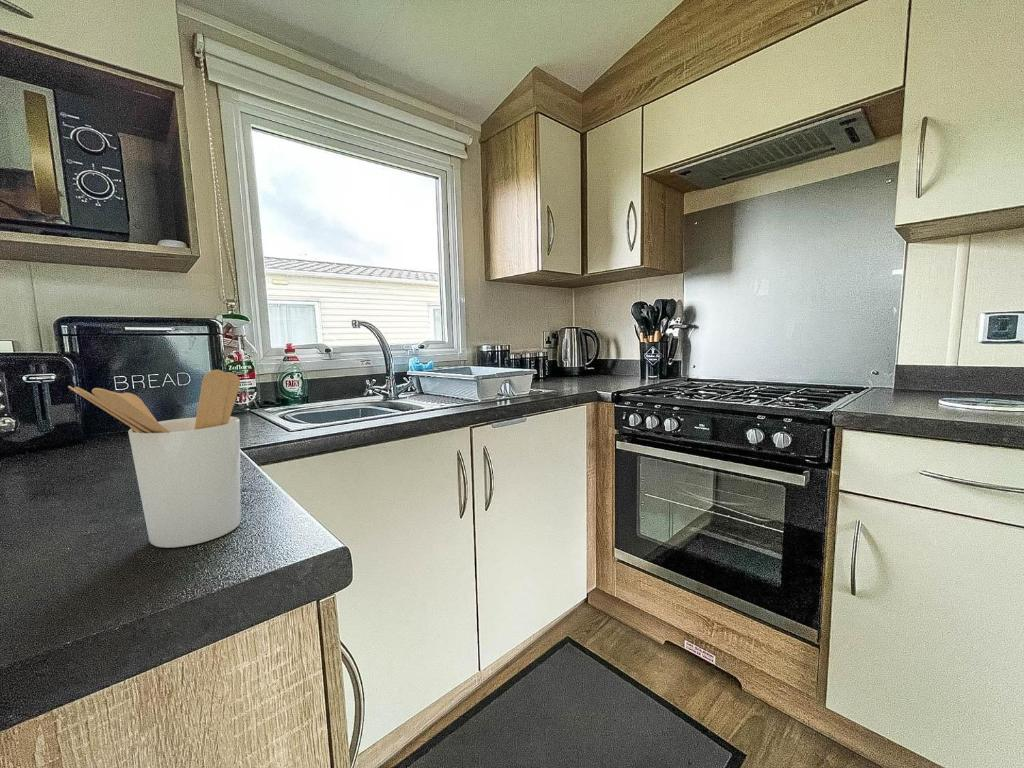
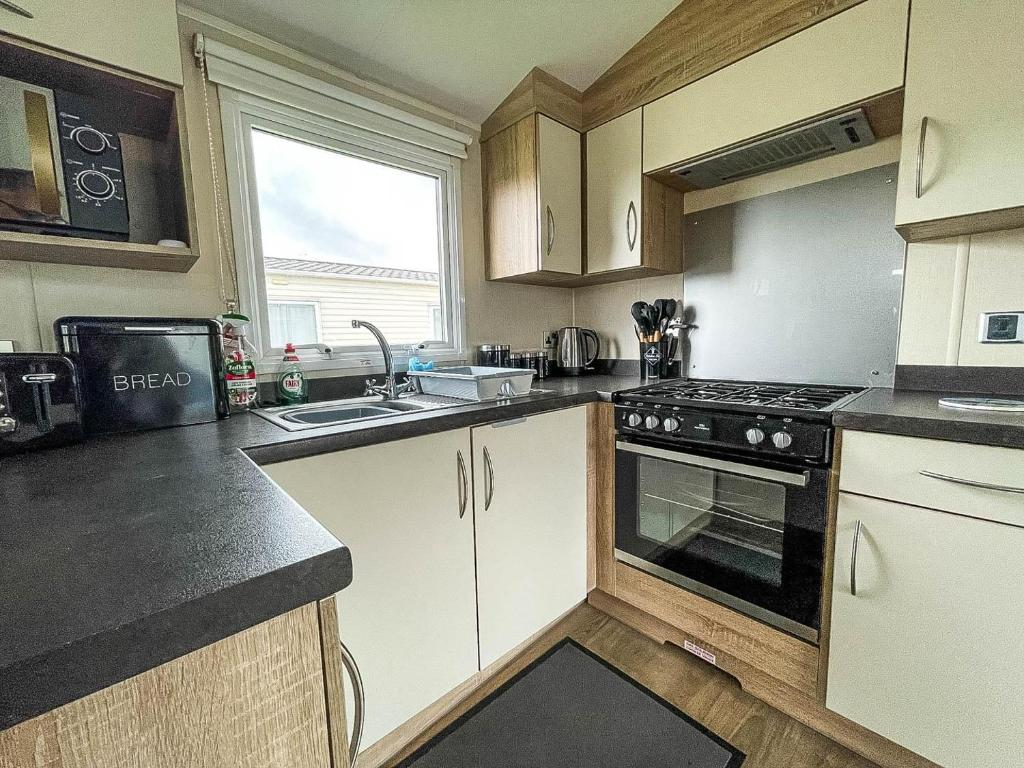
- utensil holder (166, 457)
